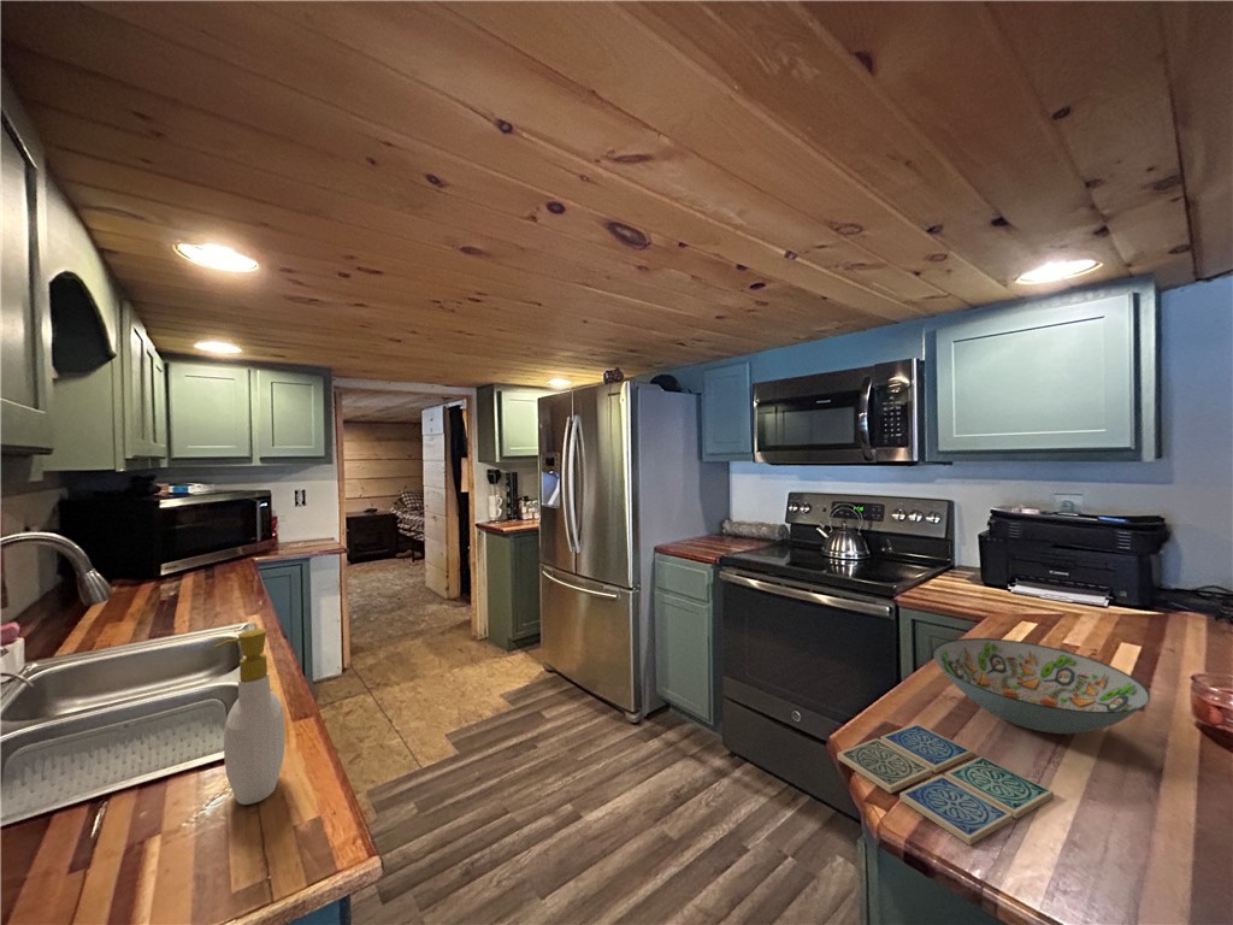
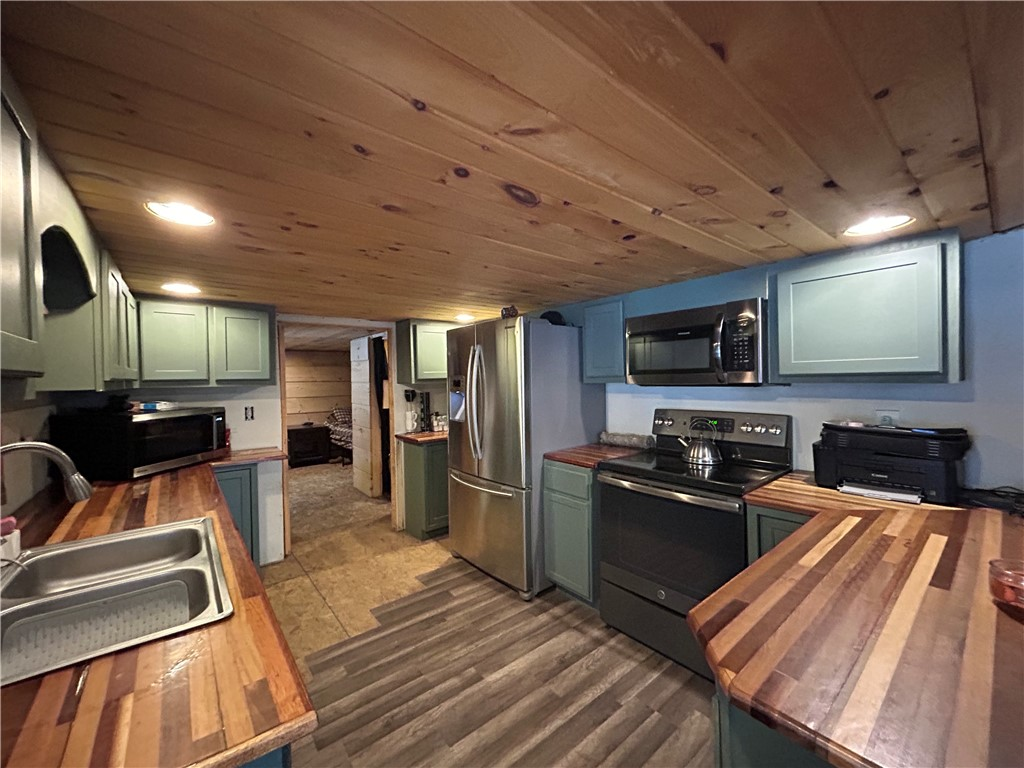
- decorative bowl (1030, 693)
- soap bottle (250, 711)
- drink coaster (939, 774)
